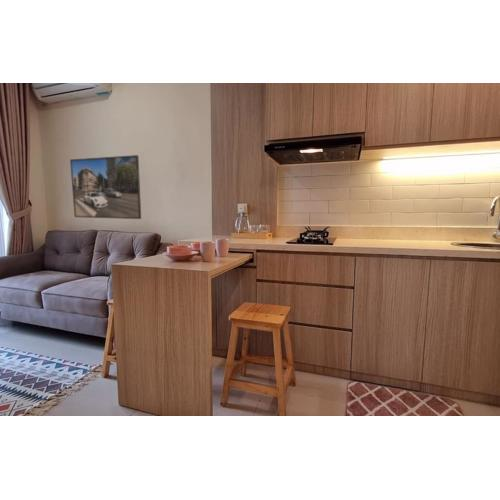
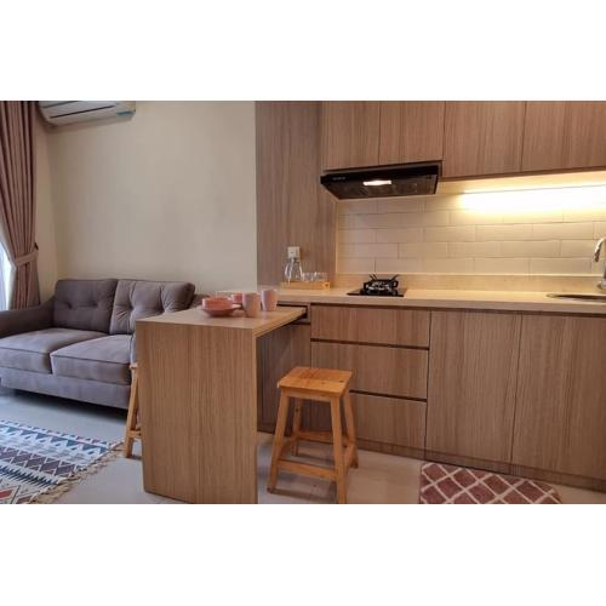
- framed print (104, 188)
